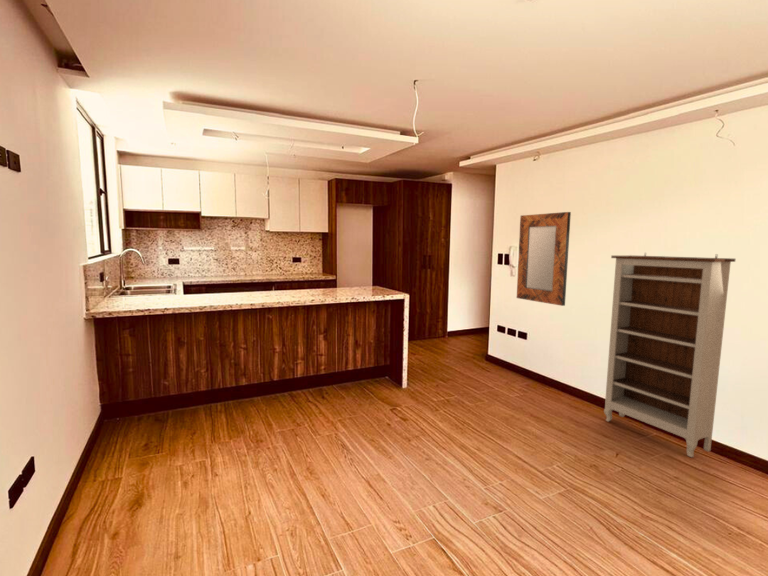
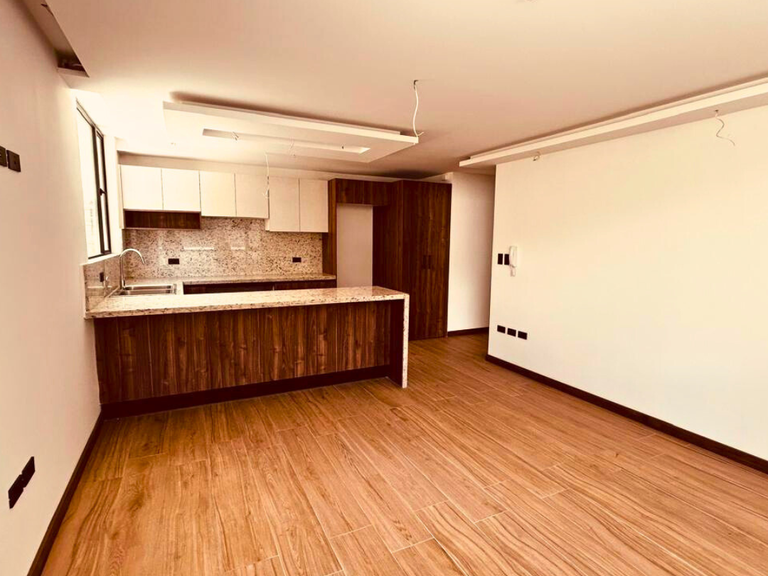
- bookshelf (660, 346)
- home mirror (541, 258)
